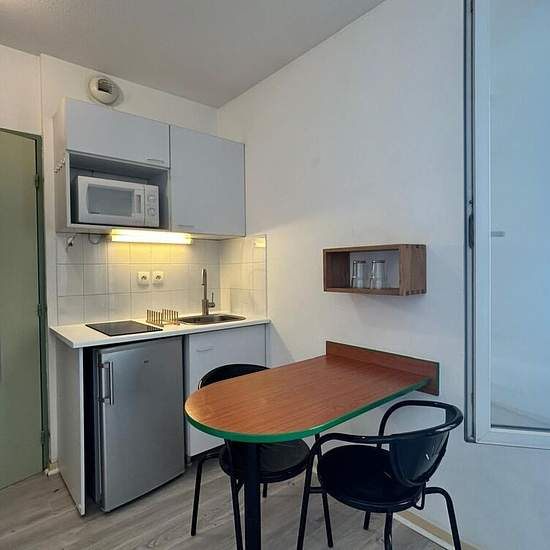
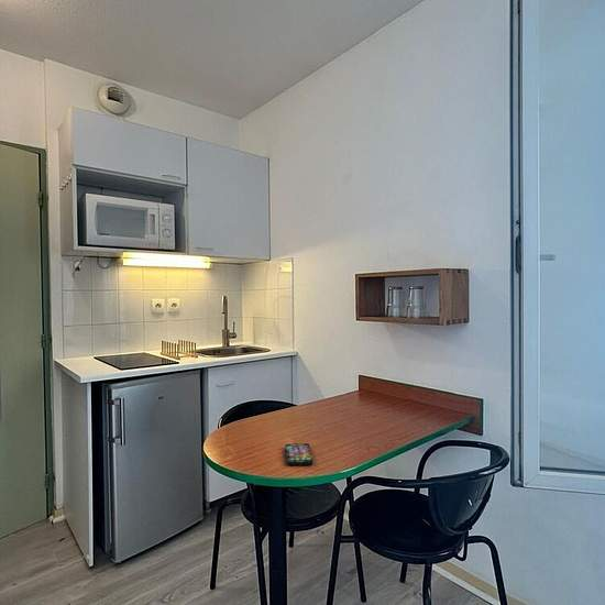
+ smartphone (298, 453)
